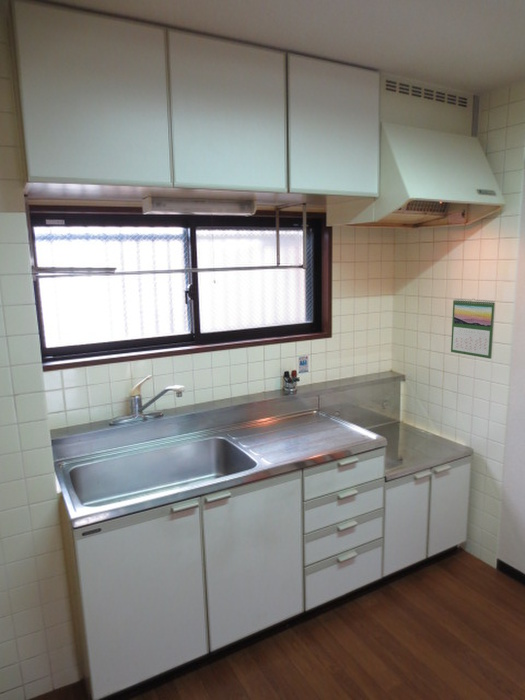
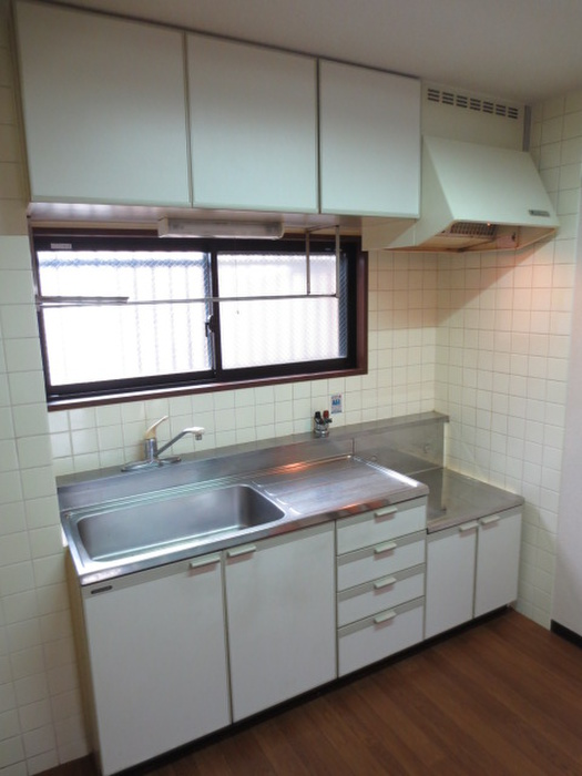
- calendar (471, 327)
